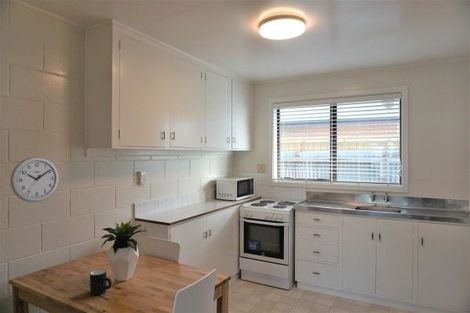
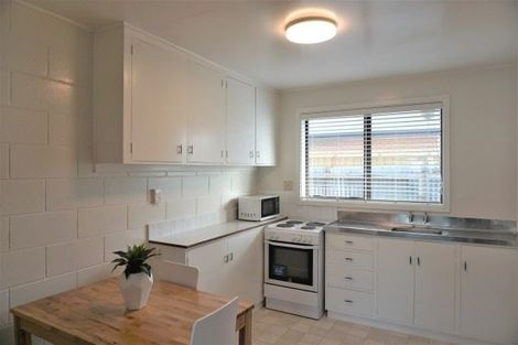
- mug (101, 282)
- wall clock (36, 179)
